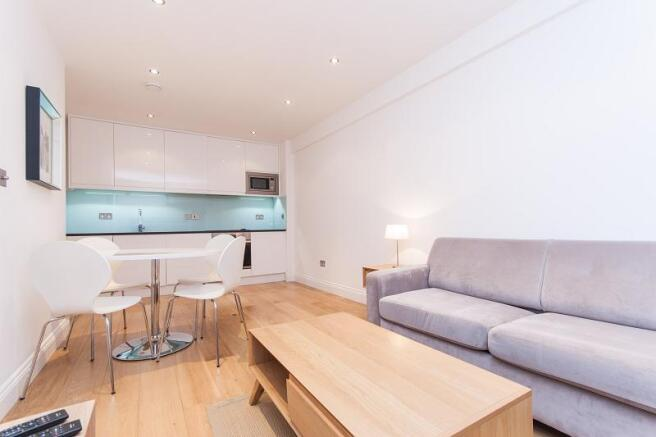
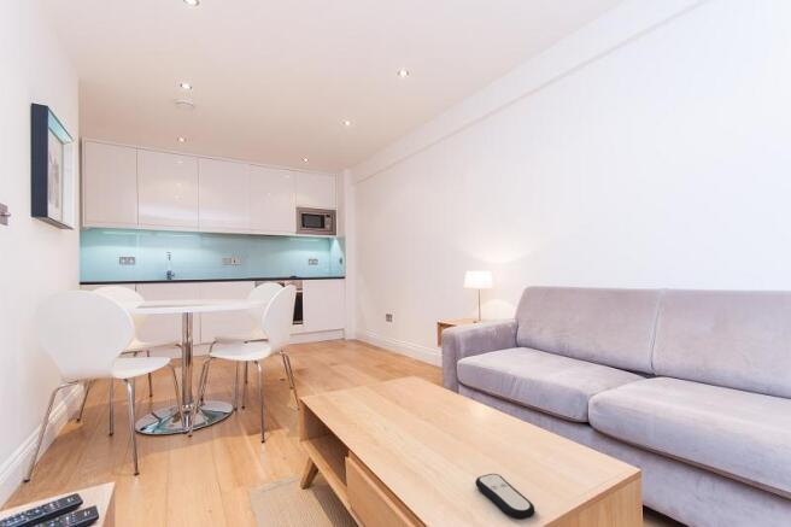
+ remote control (504, 494)
